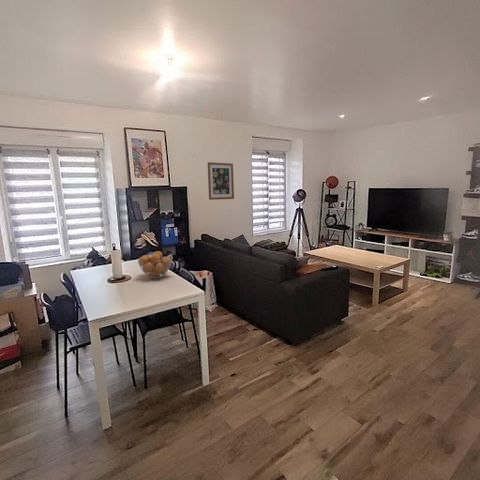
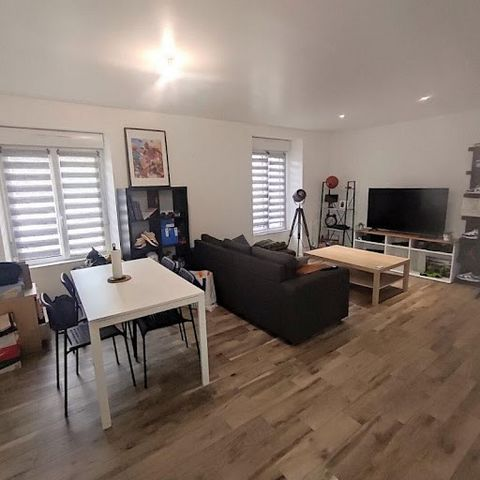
- fruit basket (155, 264)
- wall art (221, 181)
